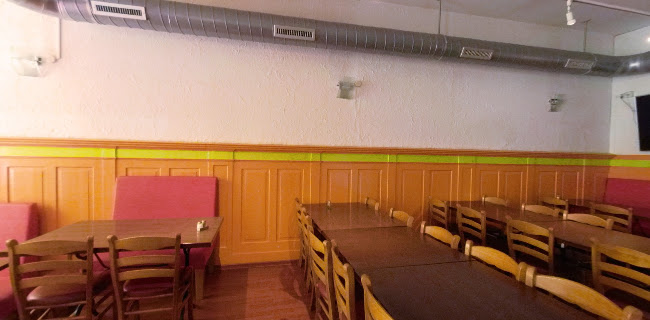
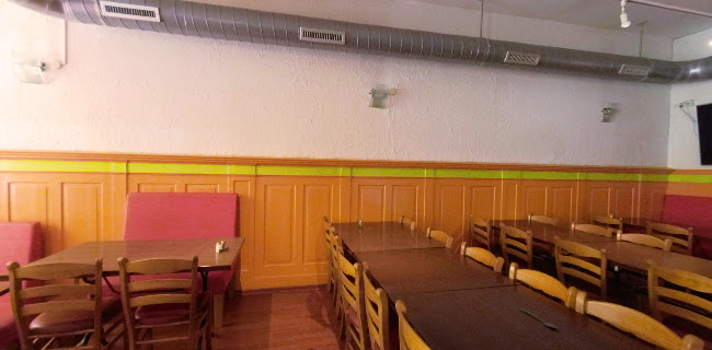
+ spoon (537, 317)
